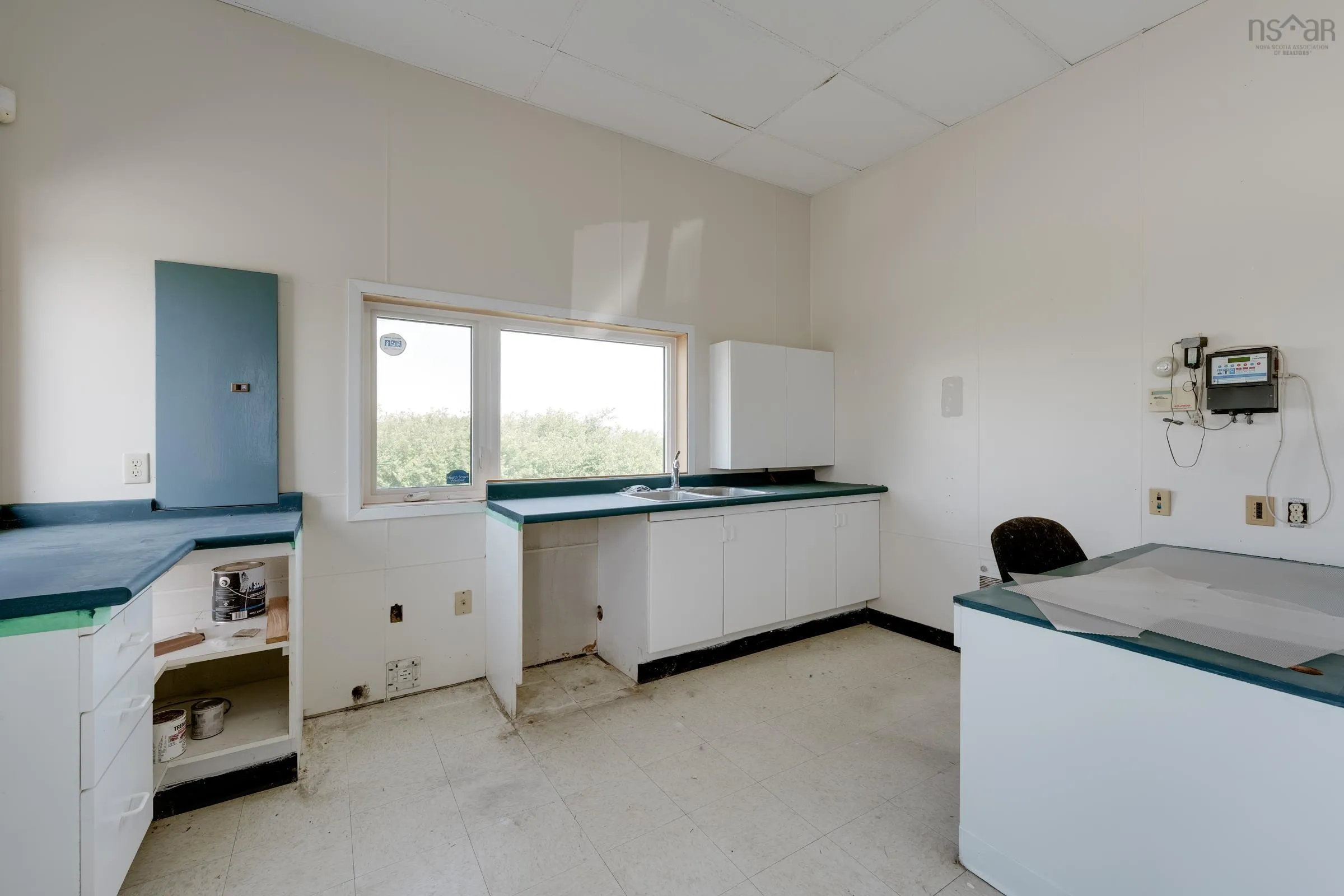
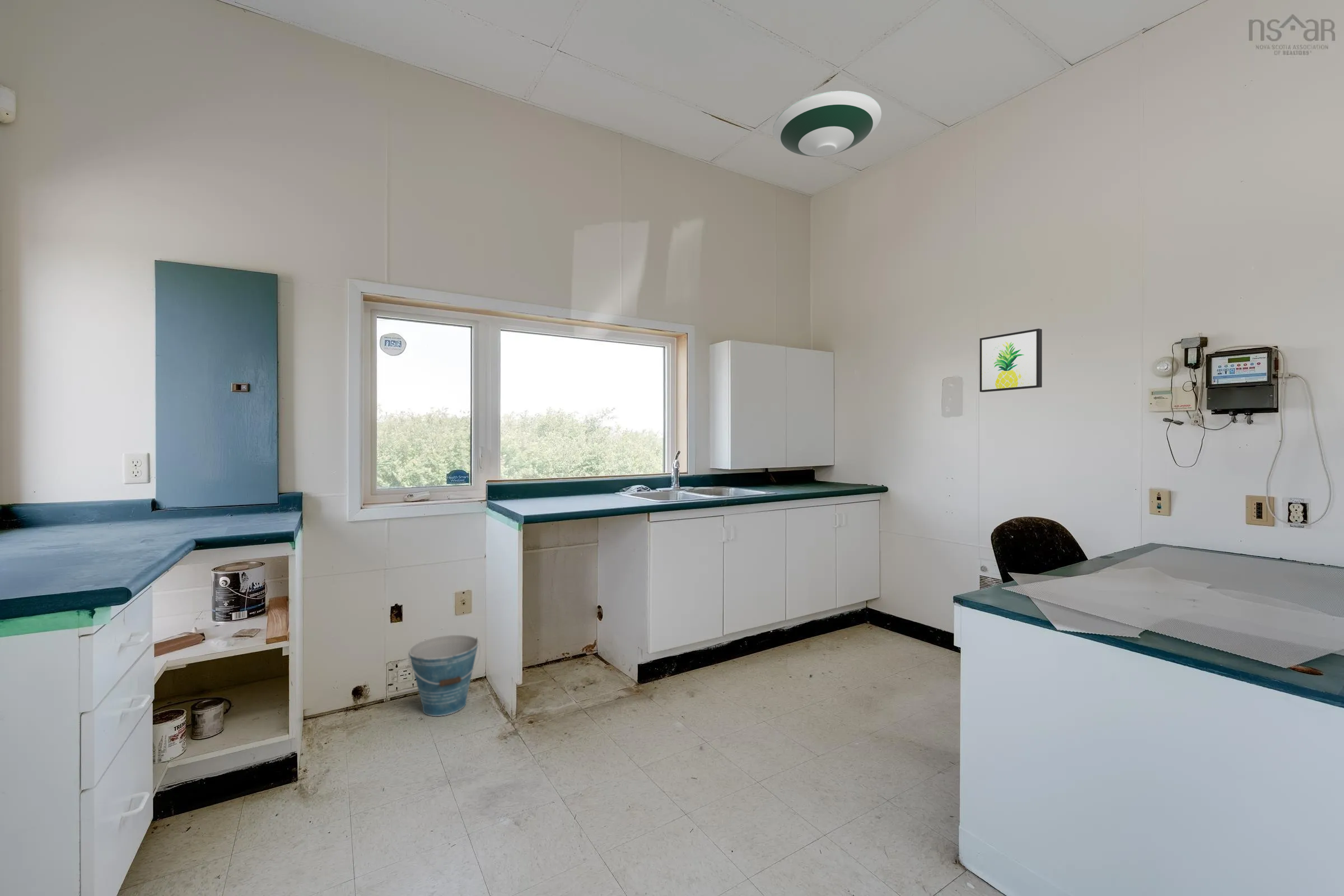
+ bucket (445, 674)
+ wall art (1009, 362)
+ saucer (825, 137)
